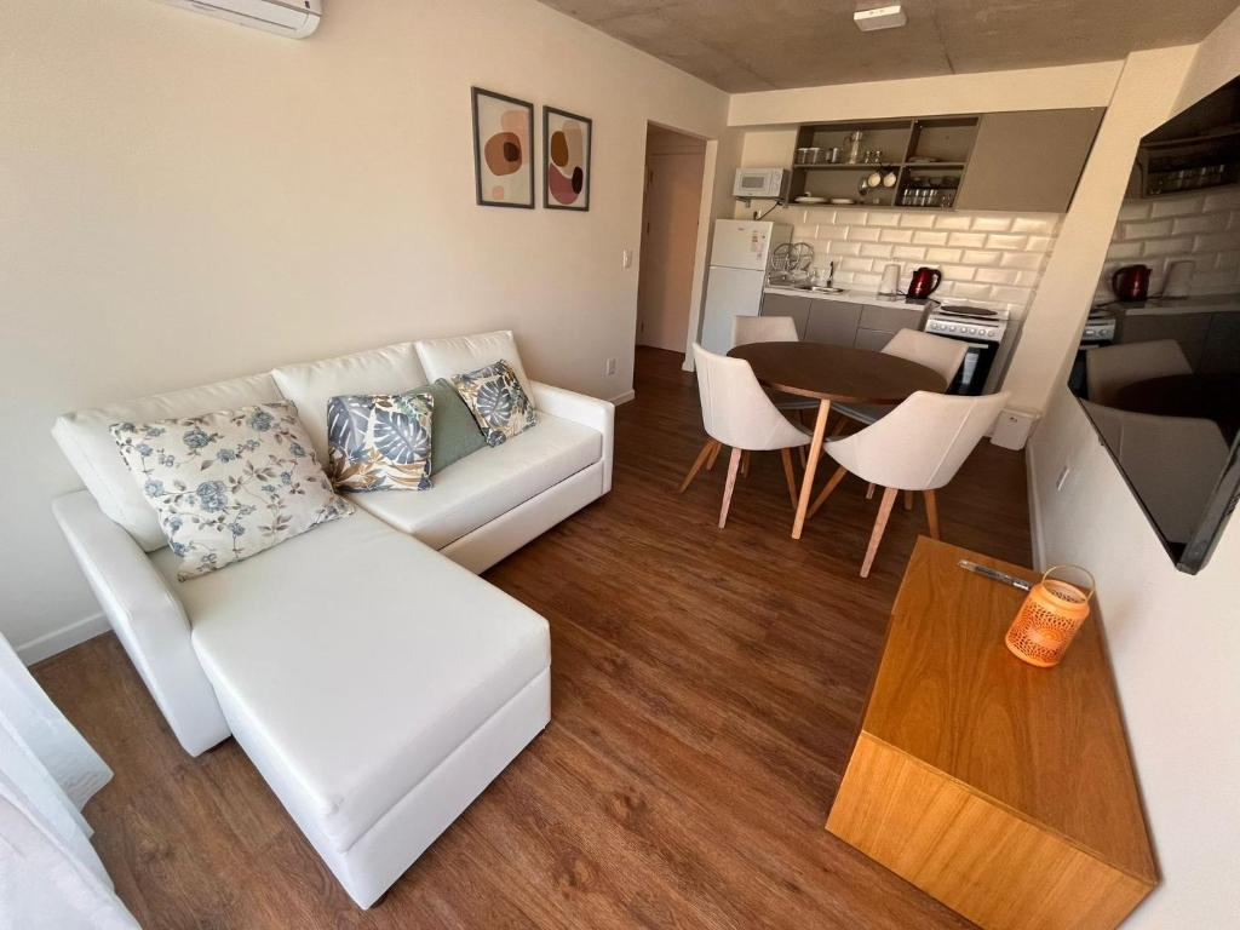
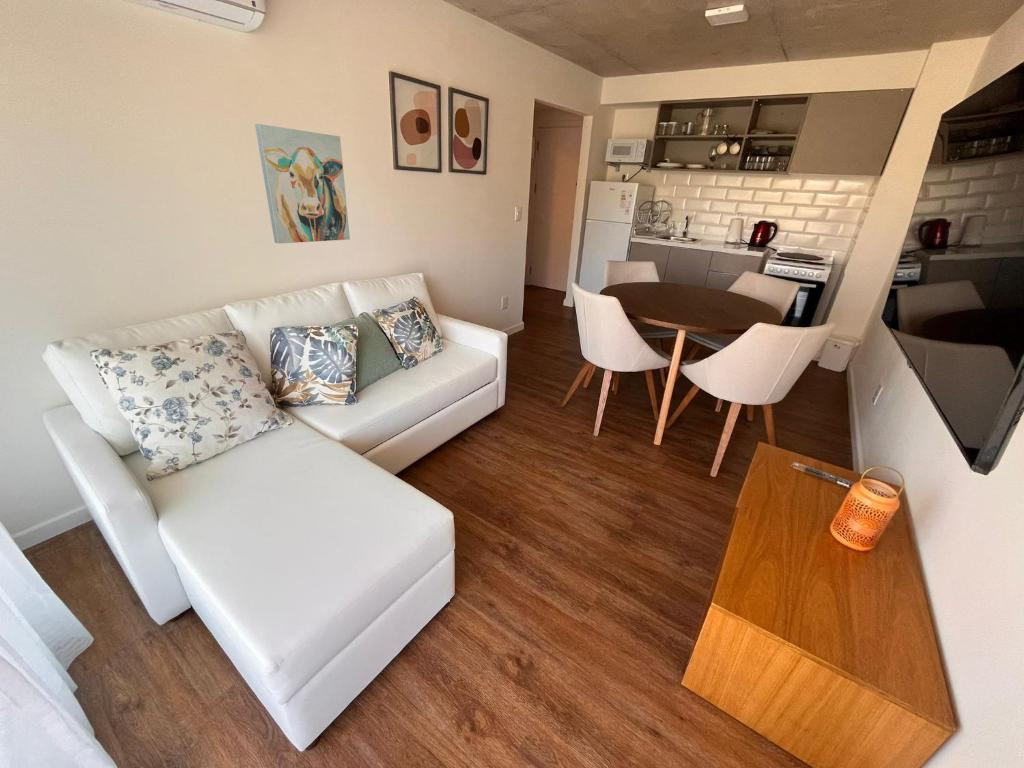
+ wall art (307, 188)
